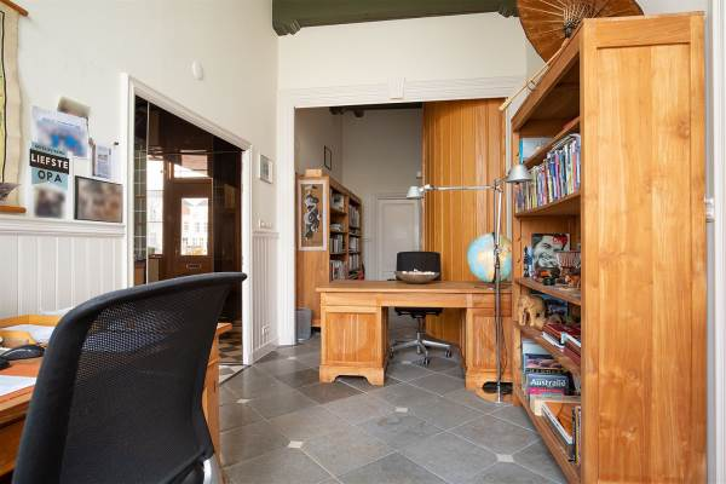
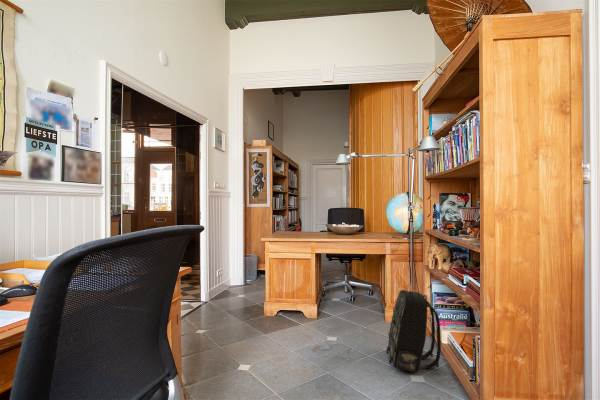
+ backpack (412, 327)
